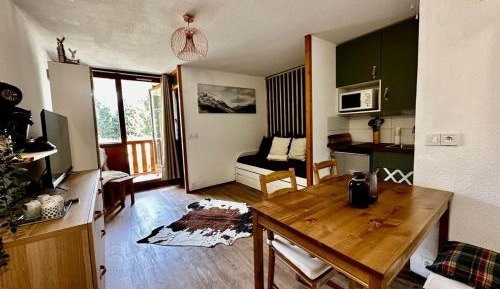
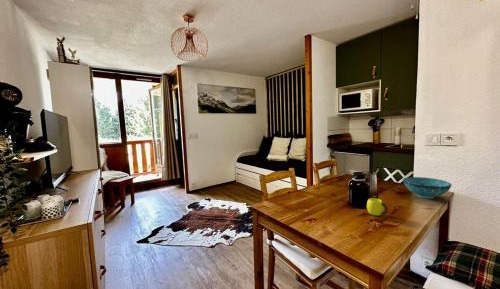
+ bowl (425, 188)
+ cup (377, 207)
